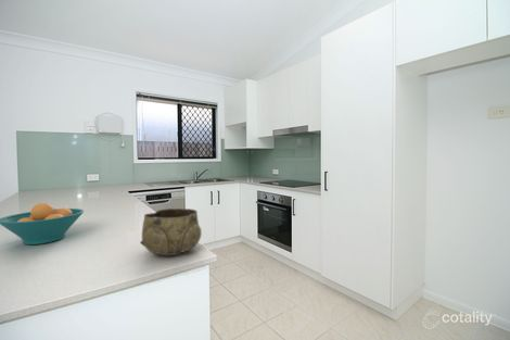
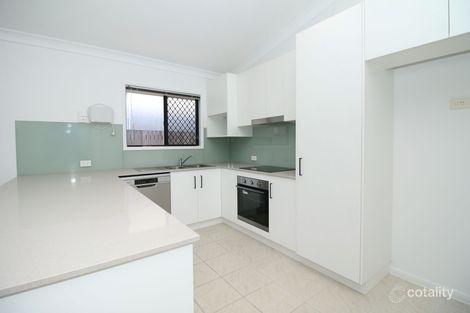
- fruit bowl (43, 222)
- decorative bowl (173, 231)
